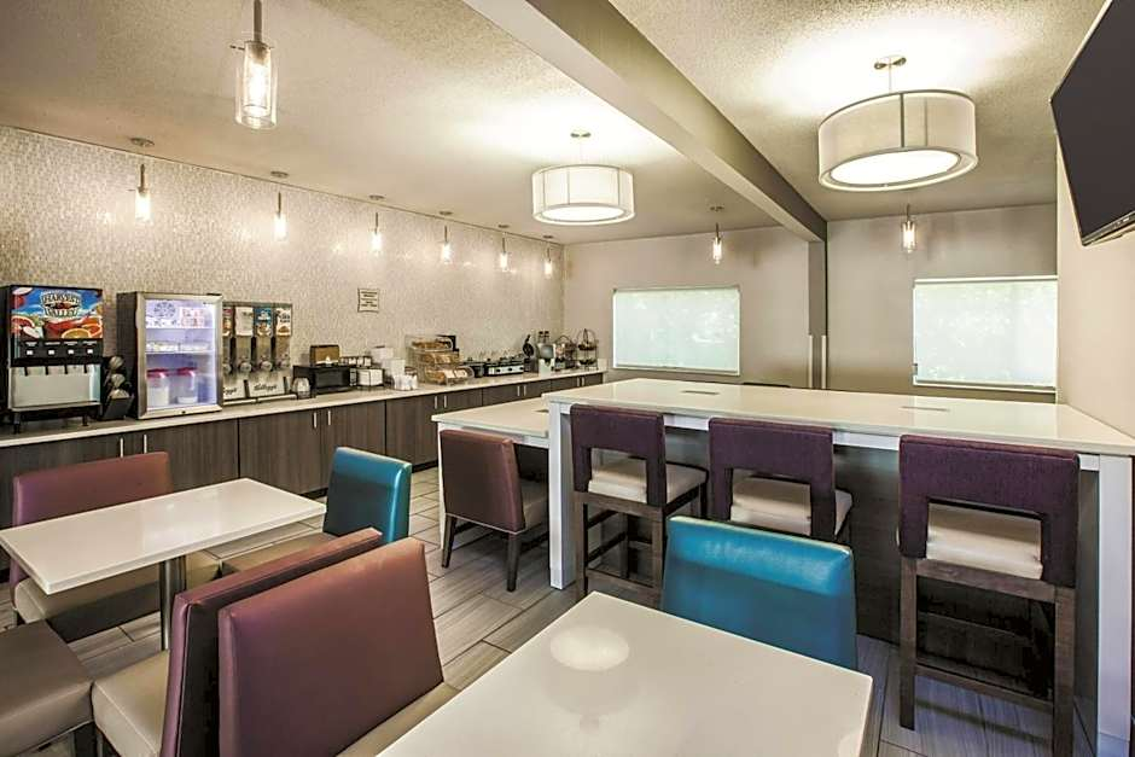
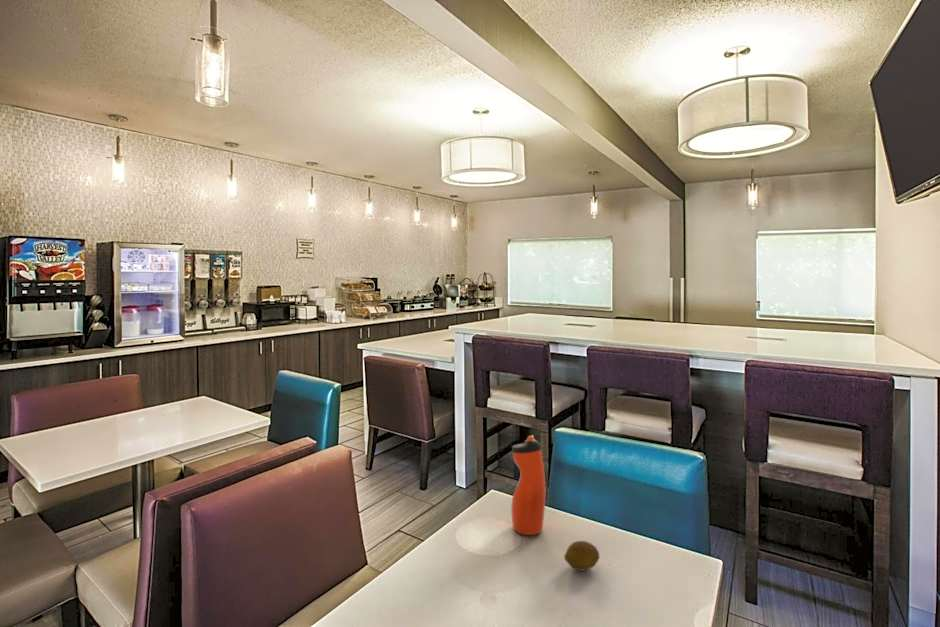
+ fruit (581, 555)
+ water bottle (528, 482)
